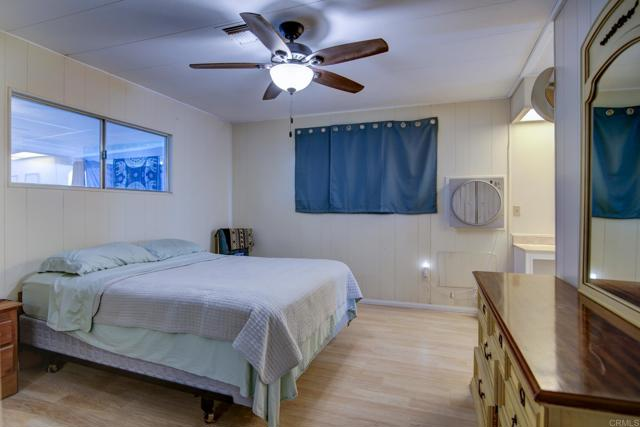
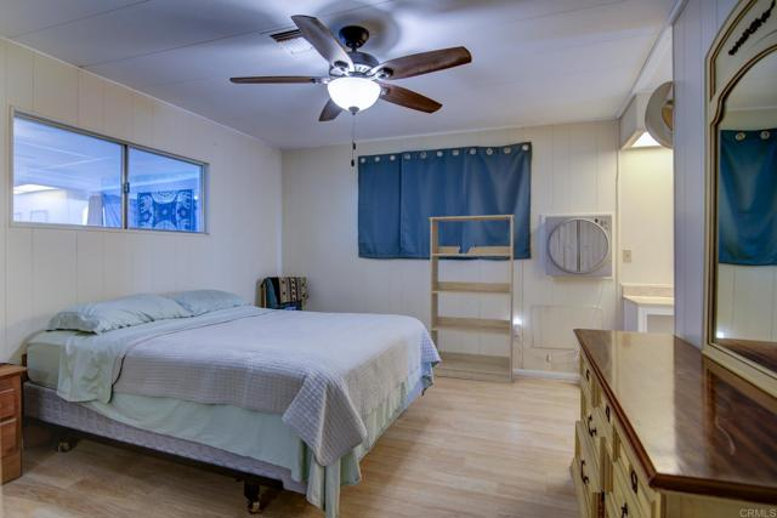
+ bookcase (471, 294)
